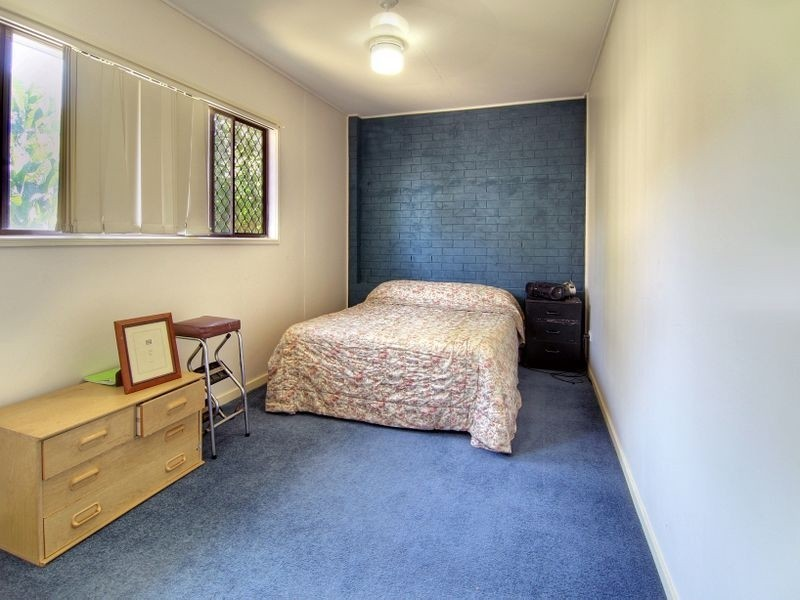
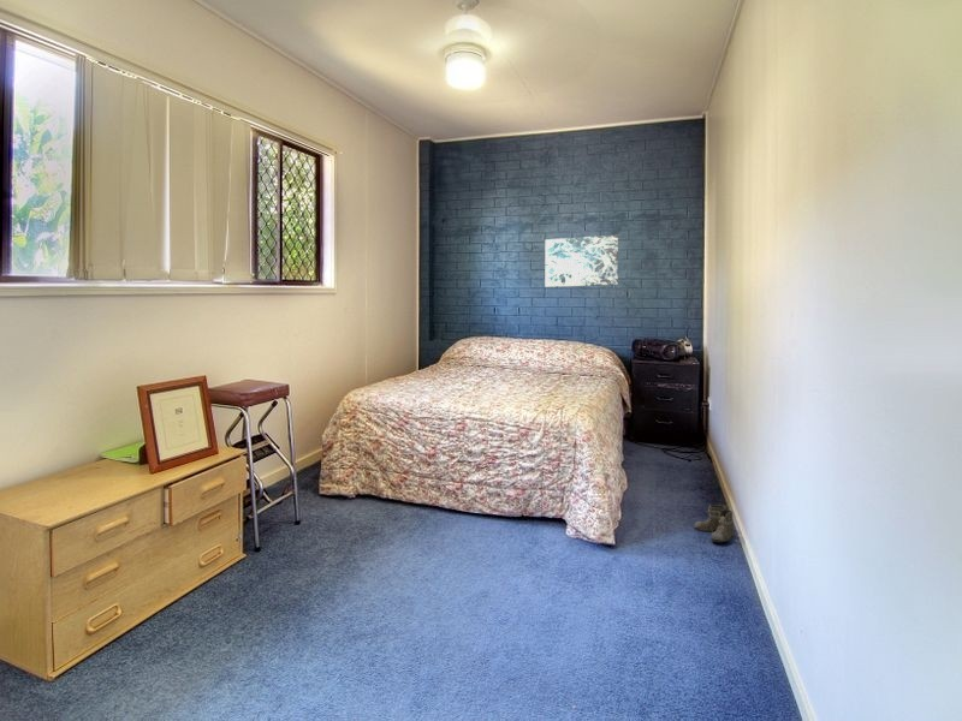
+ wall art (581, 261)
+ boots (715, 520)
